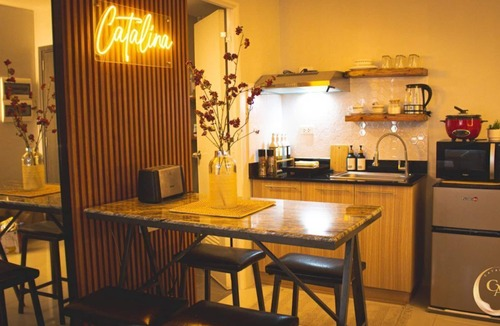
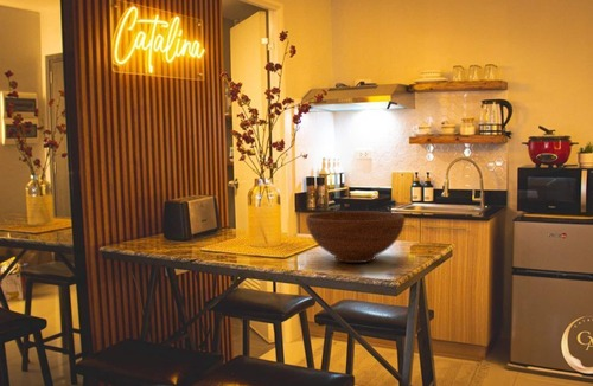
+ fruit bowl (355, 238)
